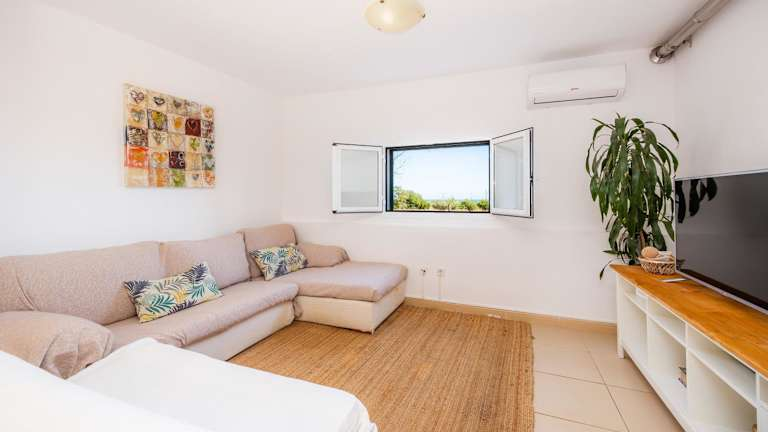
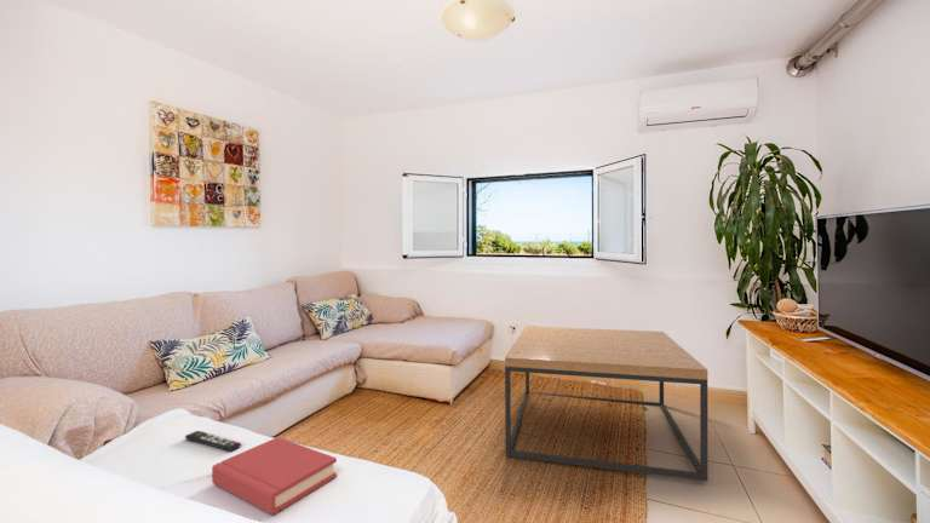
+ coffee table (595, 377)
+ remote control (212, 439)
+ hardback book (275, 471)
